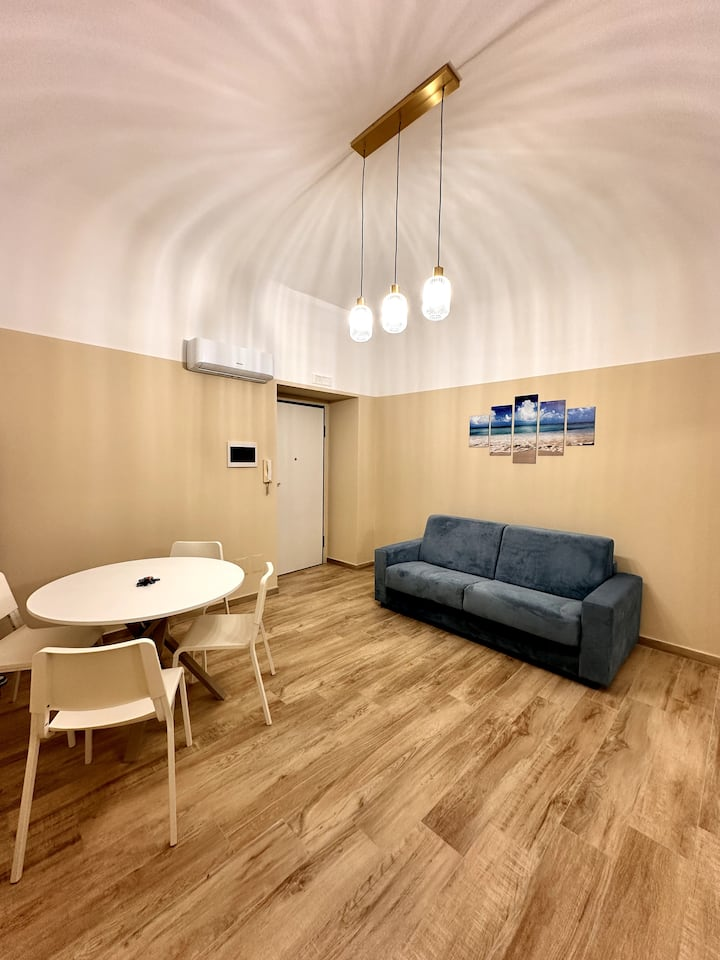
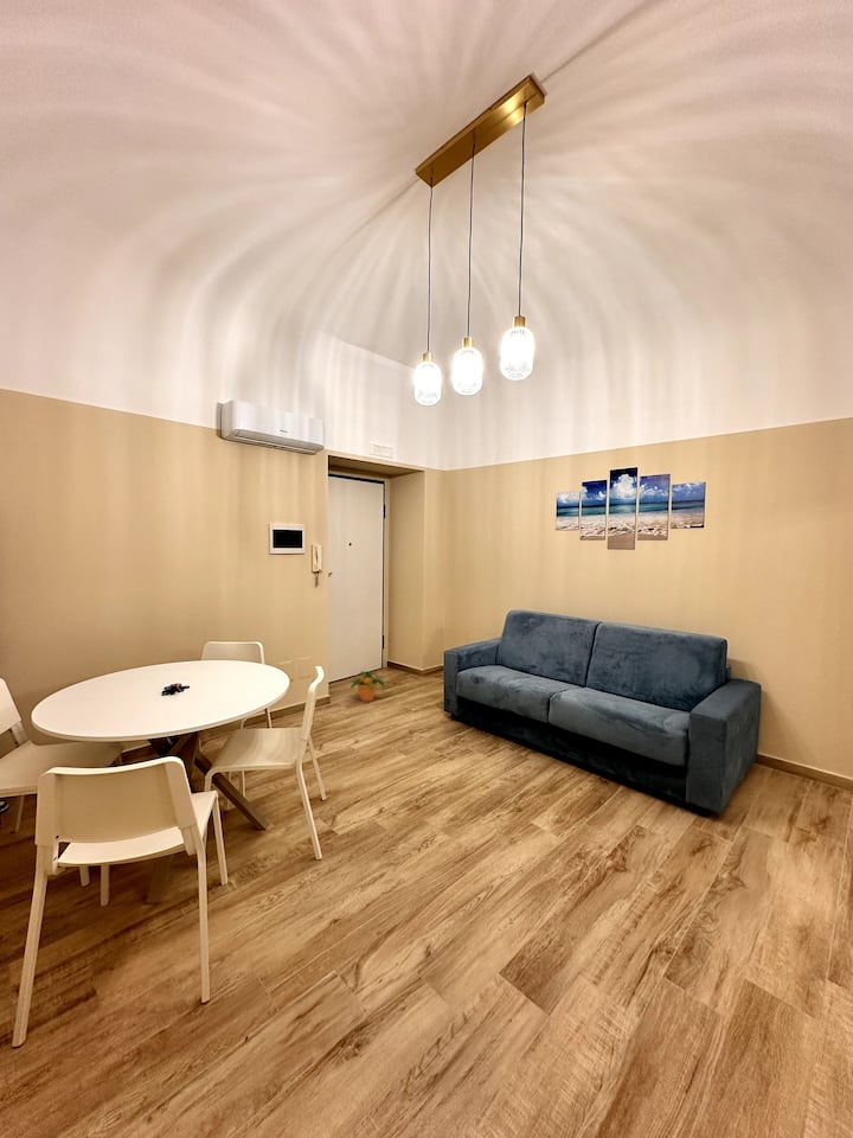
+ potted plant (365, 684)
